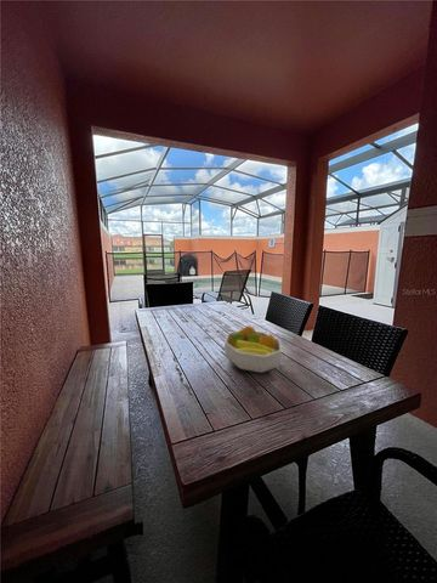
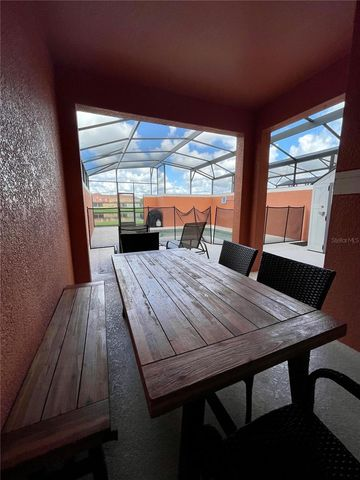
- fruit bowl (251, 346)
